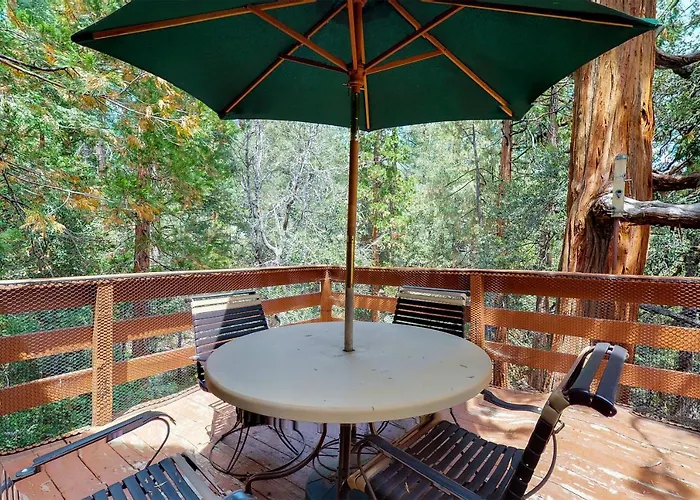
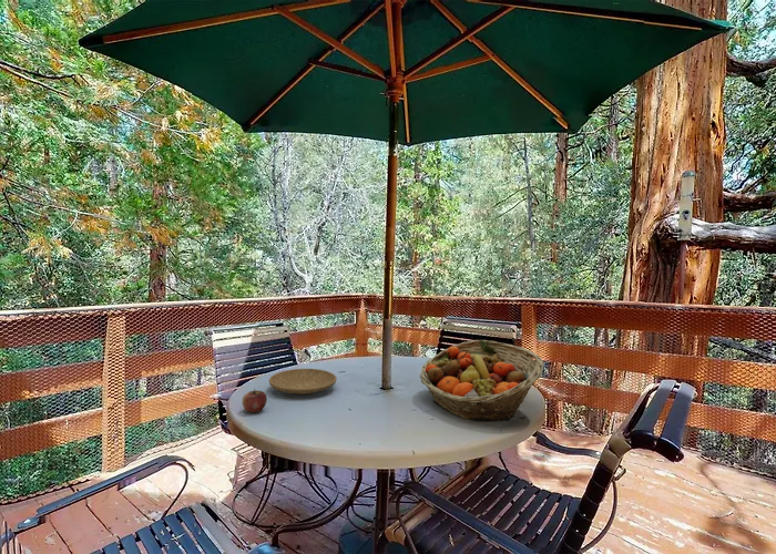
+ plate (303, 383)
+ apple (254, 399)
+ fruit basket (478, 377)
